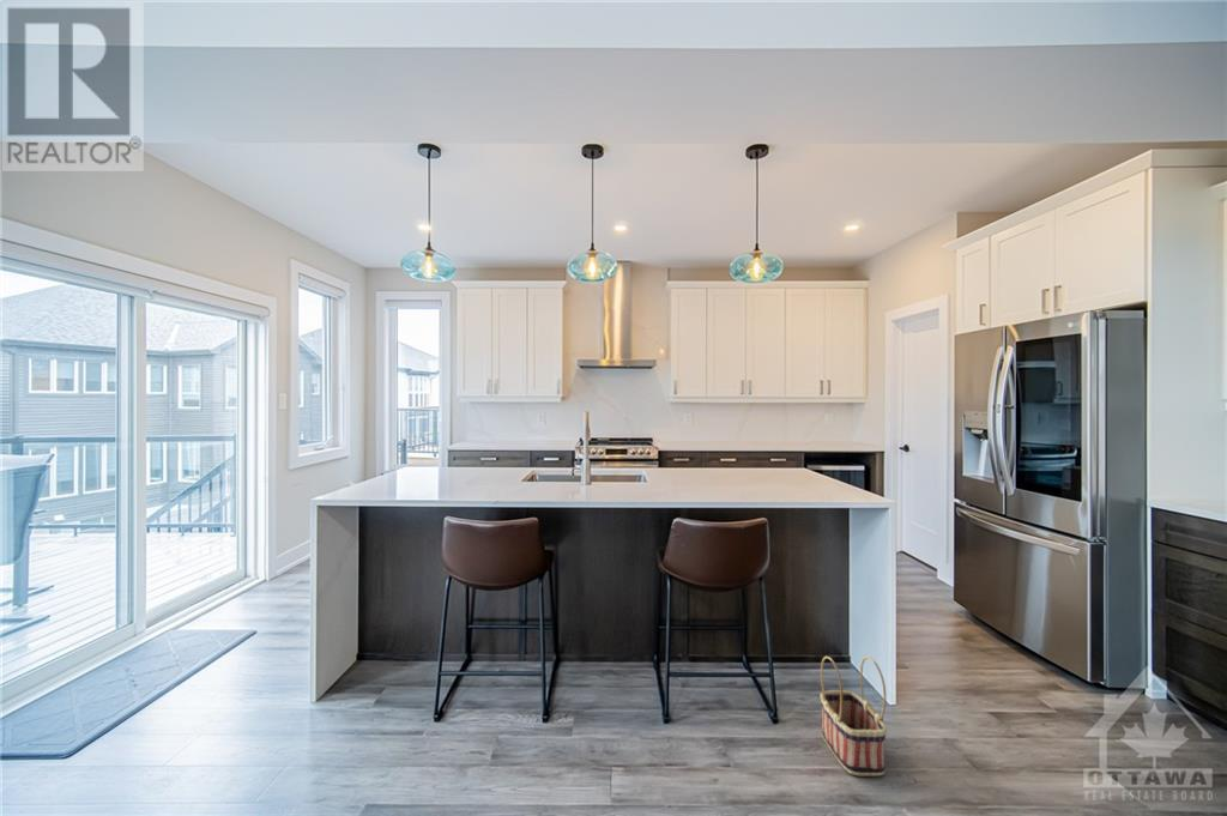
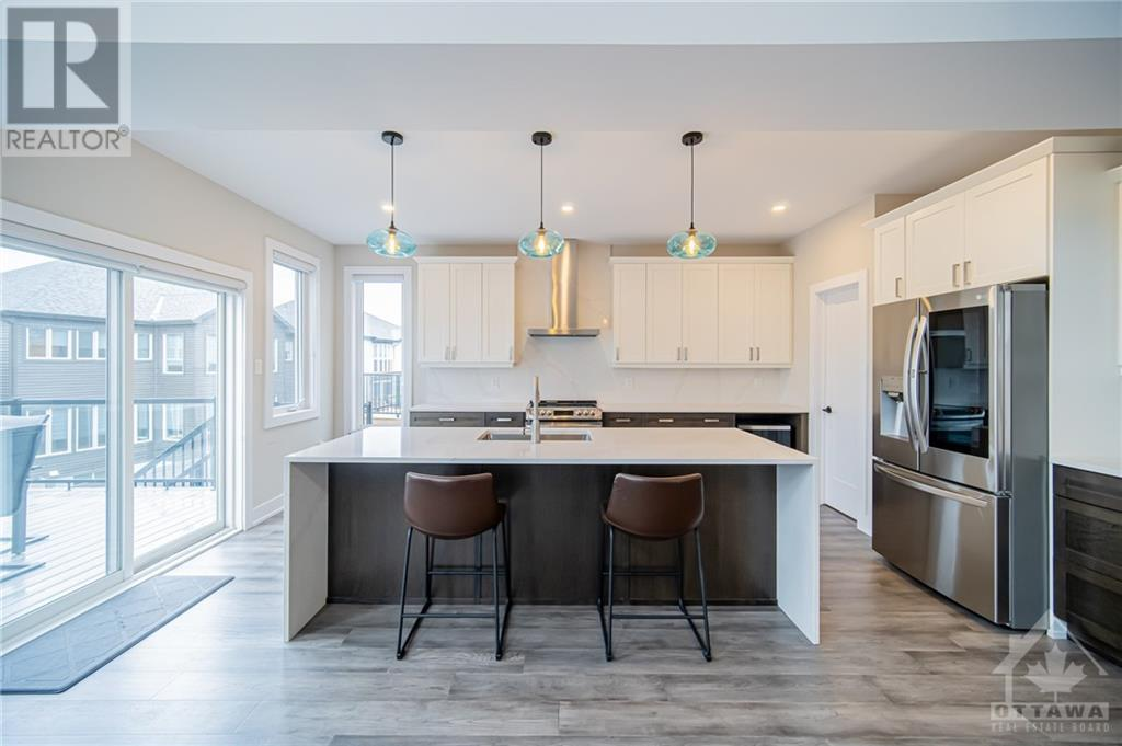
- basket (851, 705)
